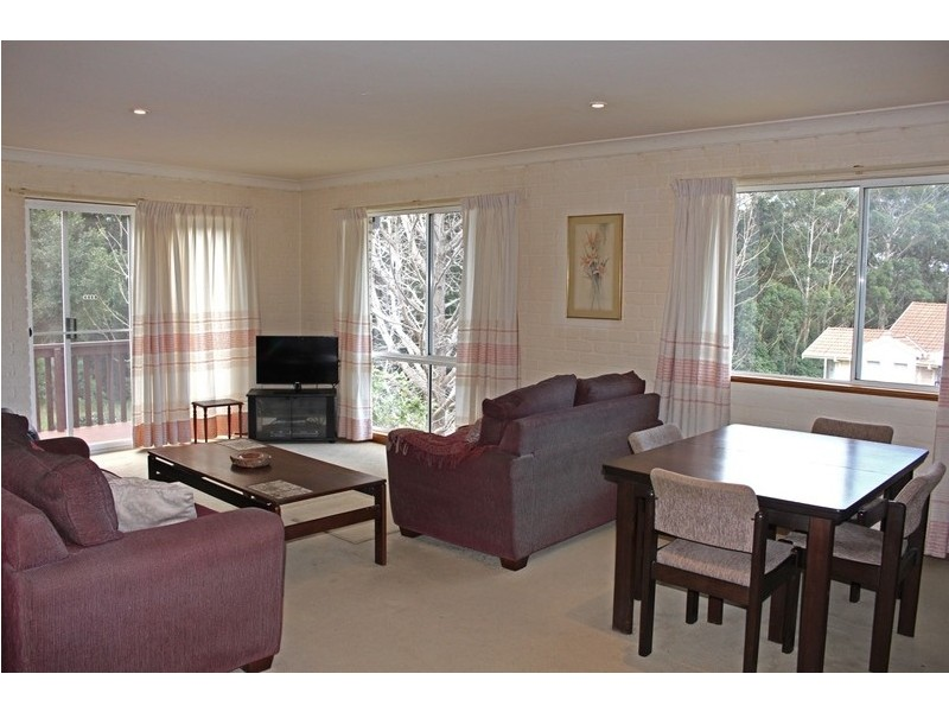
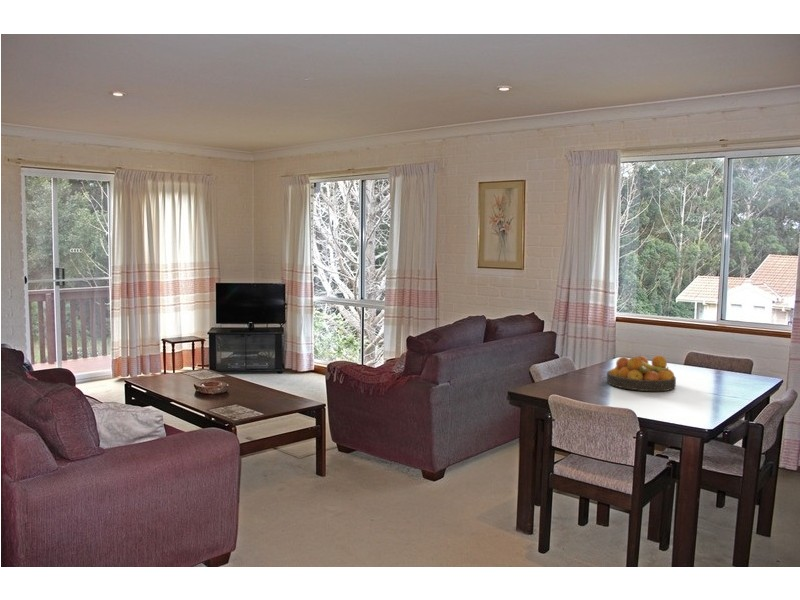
+ fruit bowl (641, 370)
